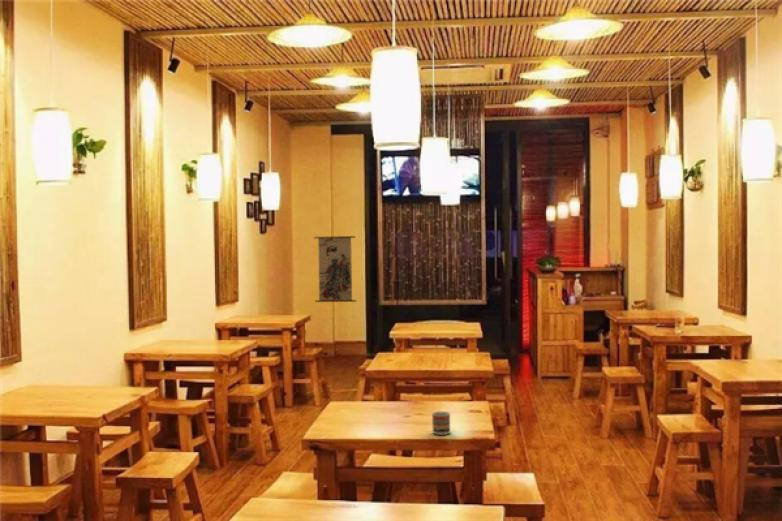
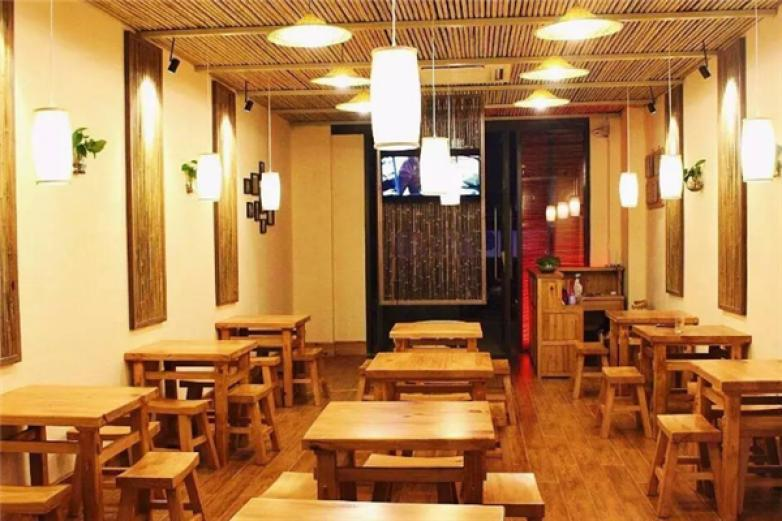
- cup (441, 422)
- wall scroll (335, 264)
